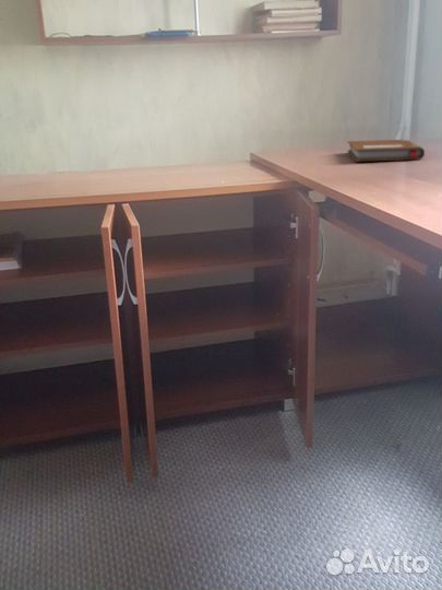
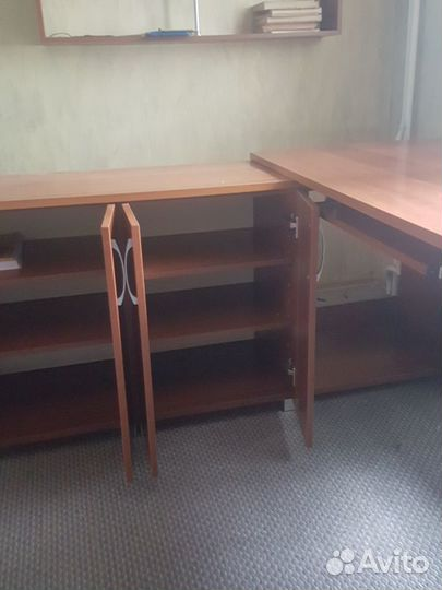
- notebook (383, 150)
